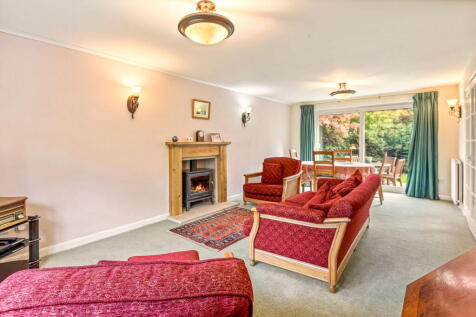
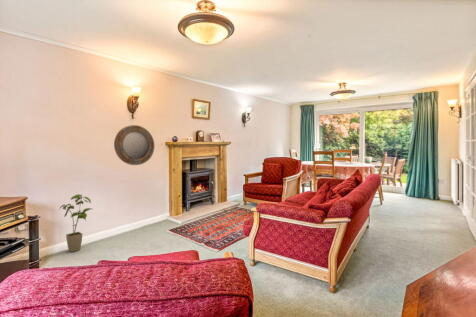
+ home mirror (135, 145)
+ house plant (77, 221)
